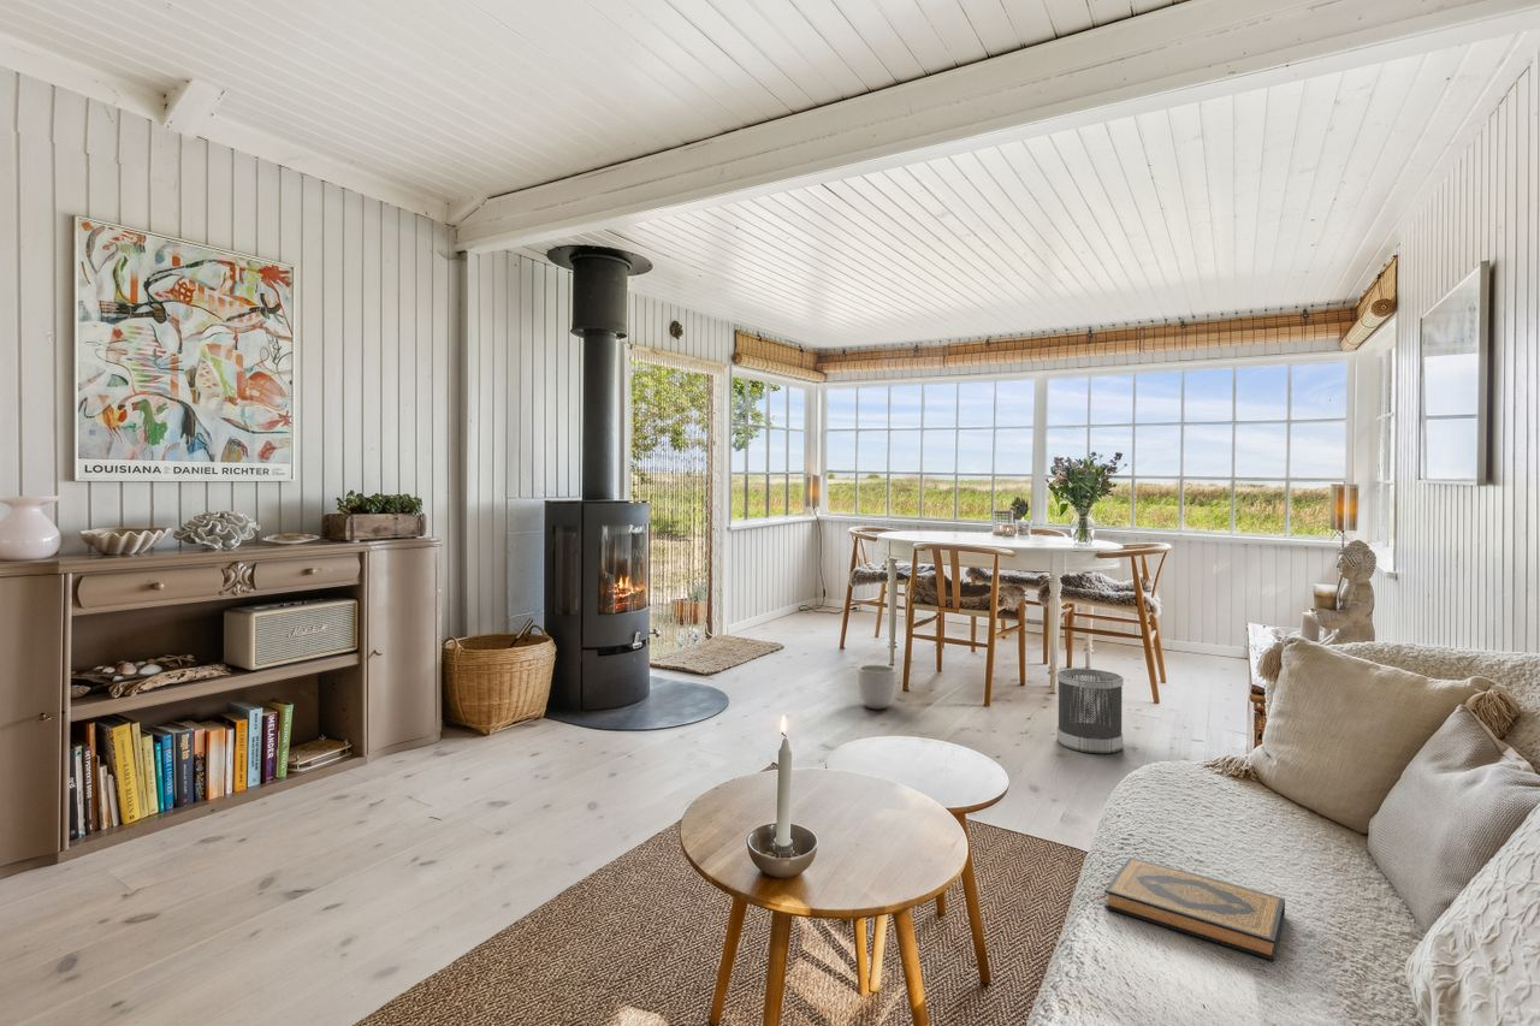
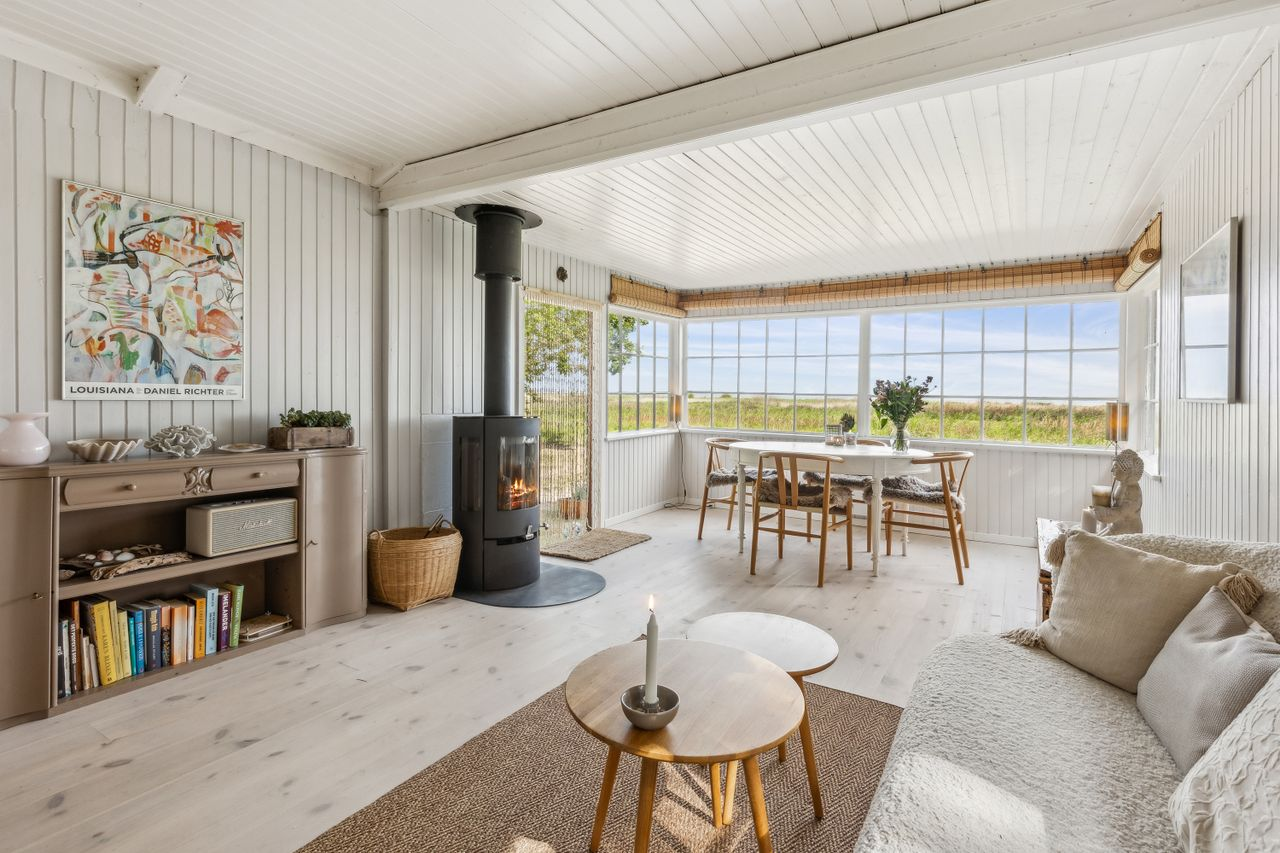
- hardback book (1194, 902)
- wastebasket (1089, 708)
- planter (876, 687)
